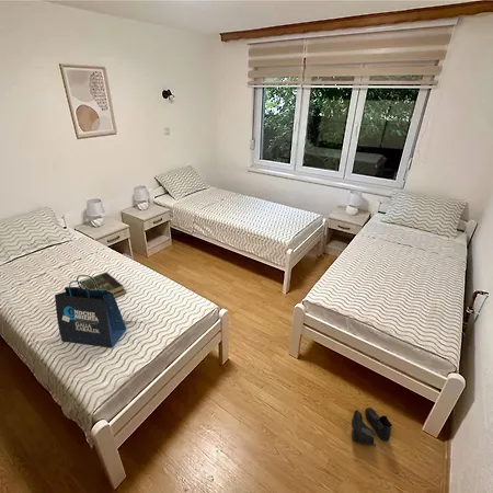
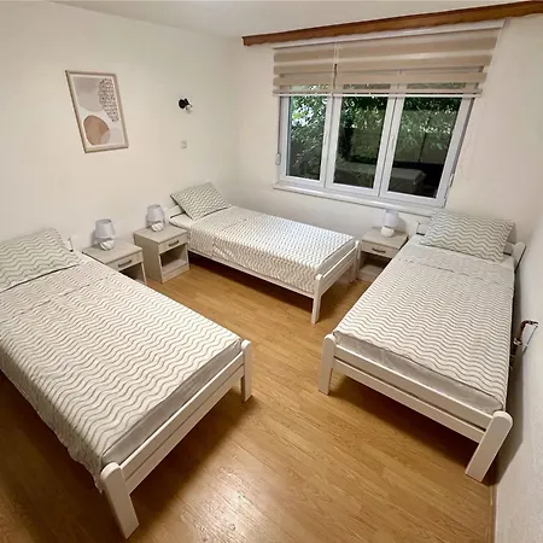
- book (101, 287)
- tote bag (88, 308)
- boots (369, 422)
